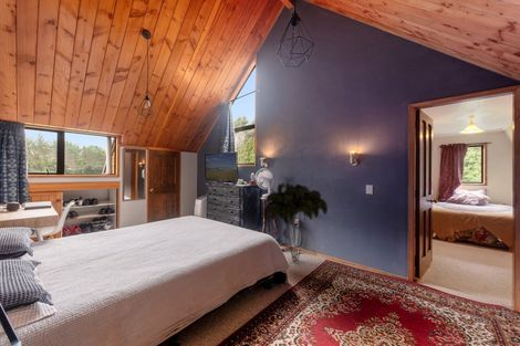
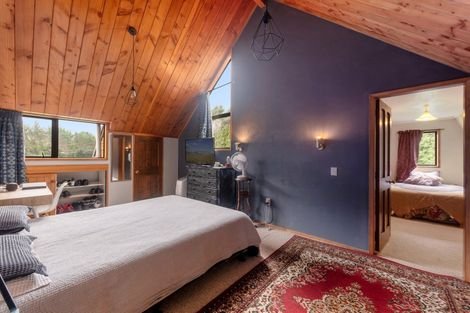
- indoor plant (294, 221)
